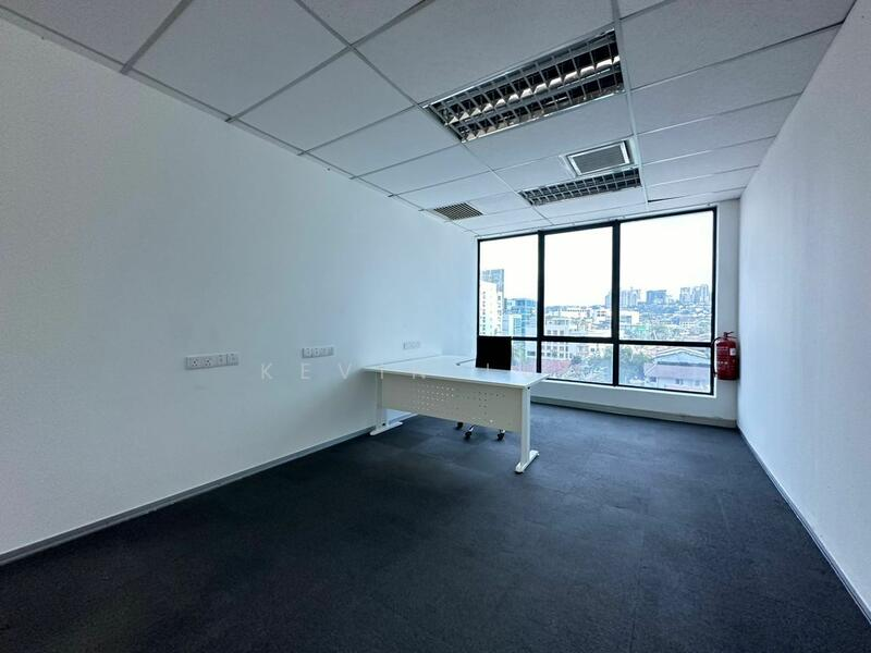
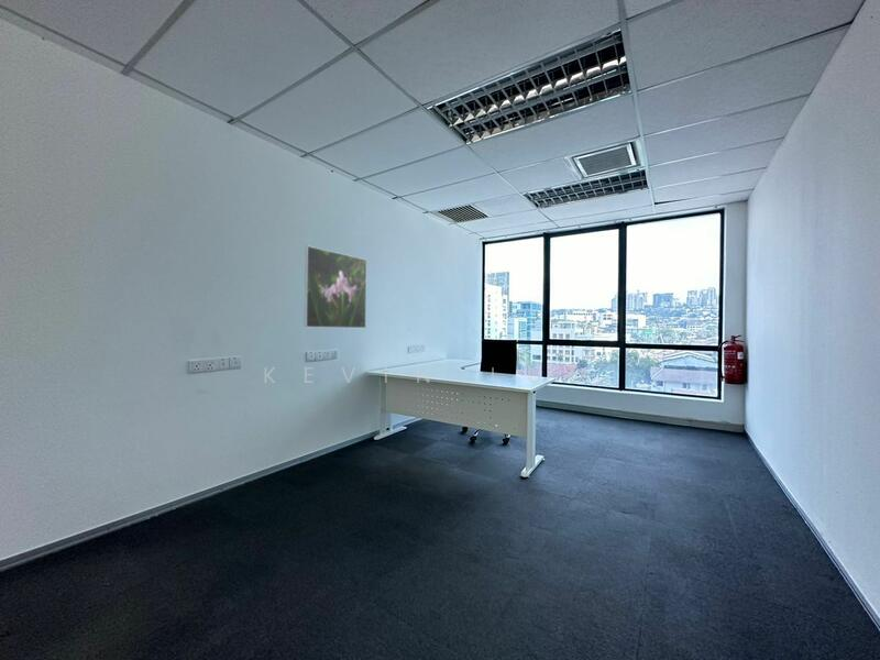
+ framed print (338, 290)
